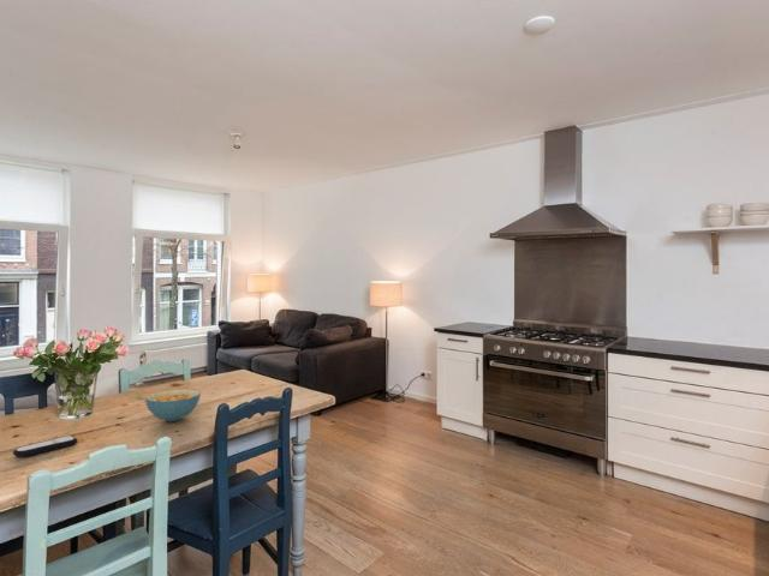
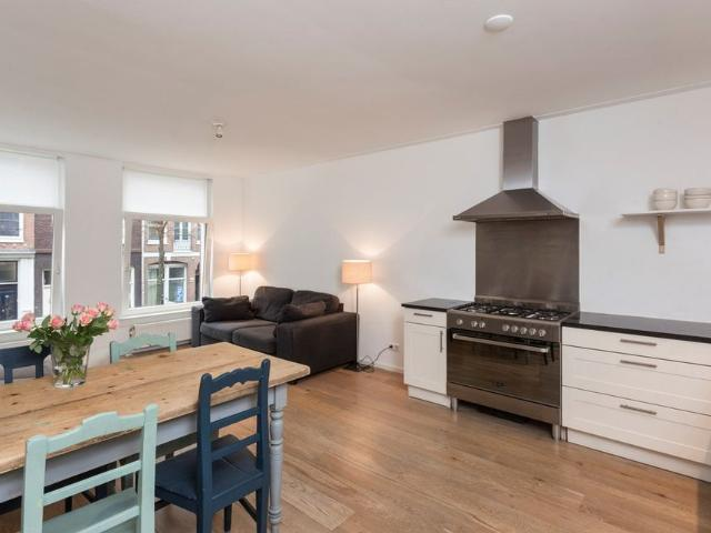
- cereal bowl (173, 407)
- remote control (46, 445)
